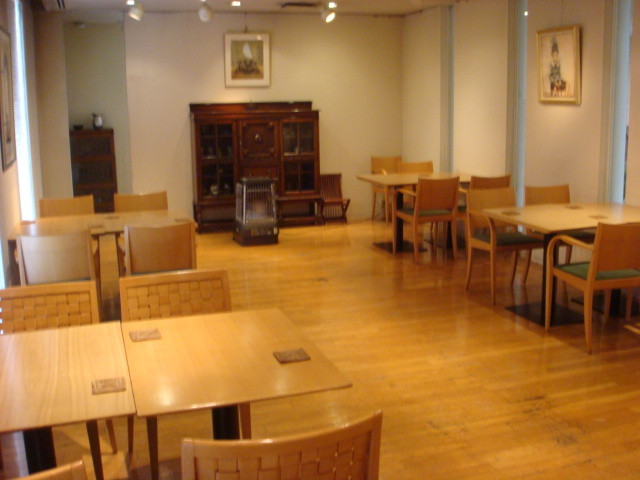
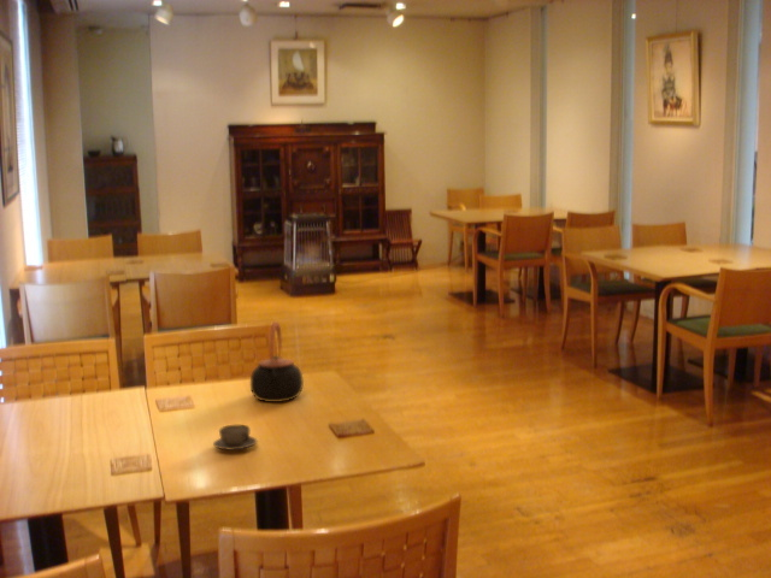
+ teapot (275, 360)
+ teacup (235, 437)
